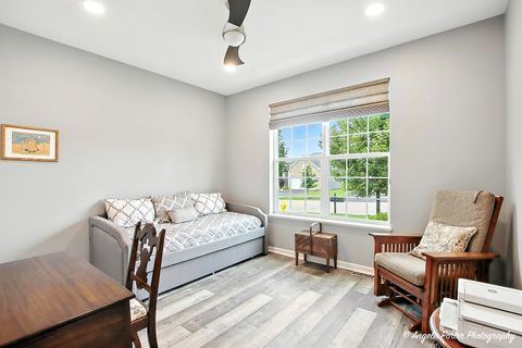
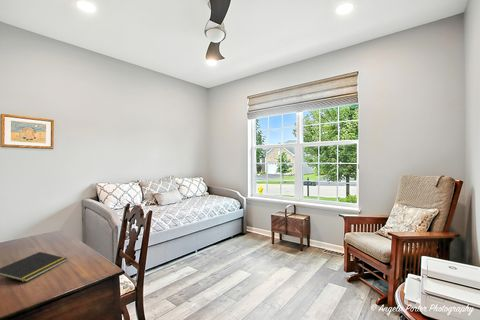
+ notepad (33, 265)
